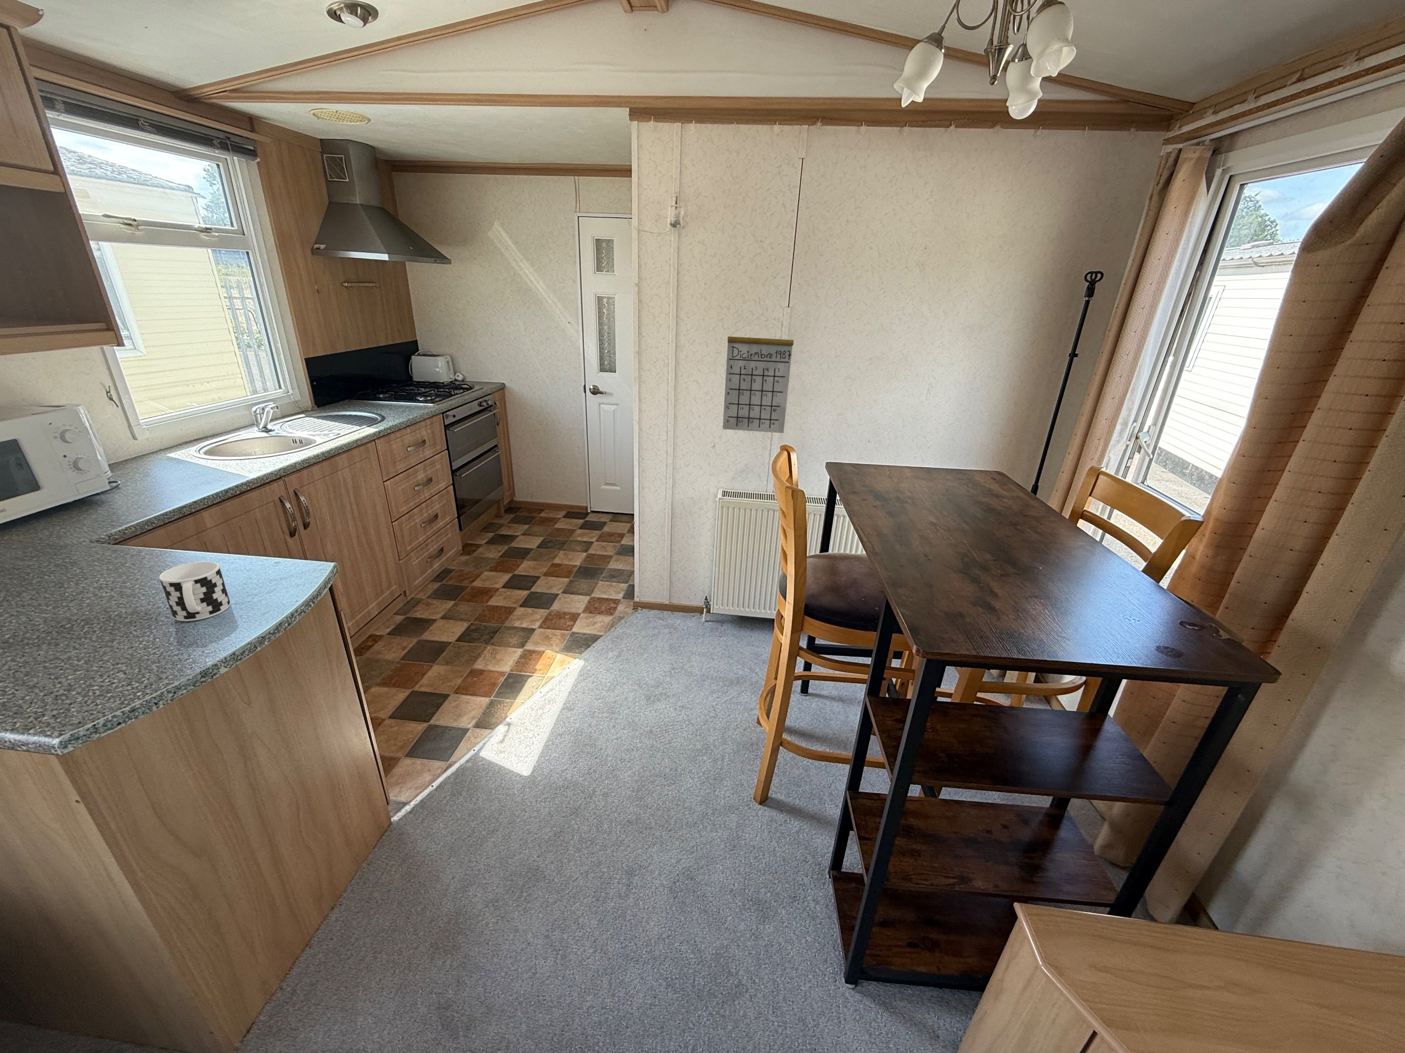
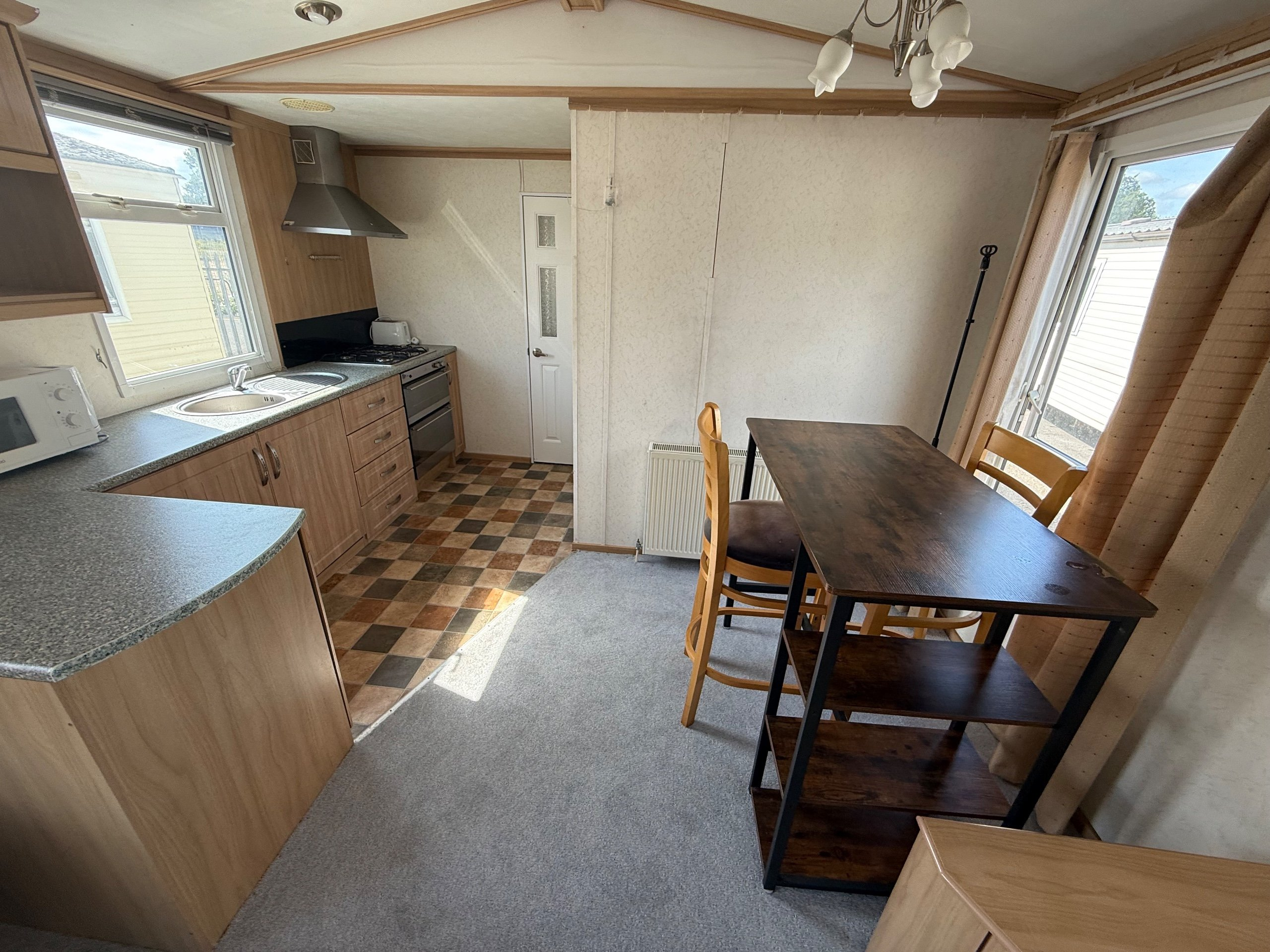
- calendar (758, 375)
- cup (195, 594)
